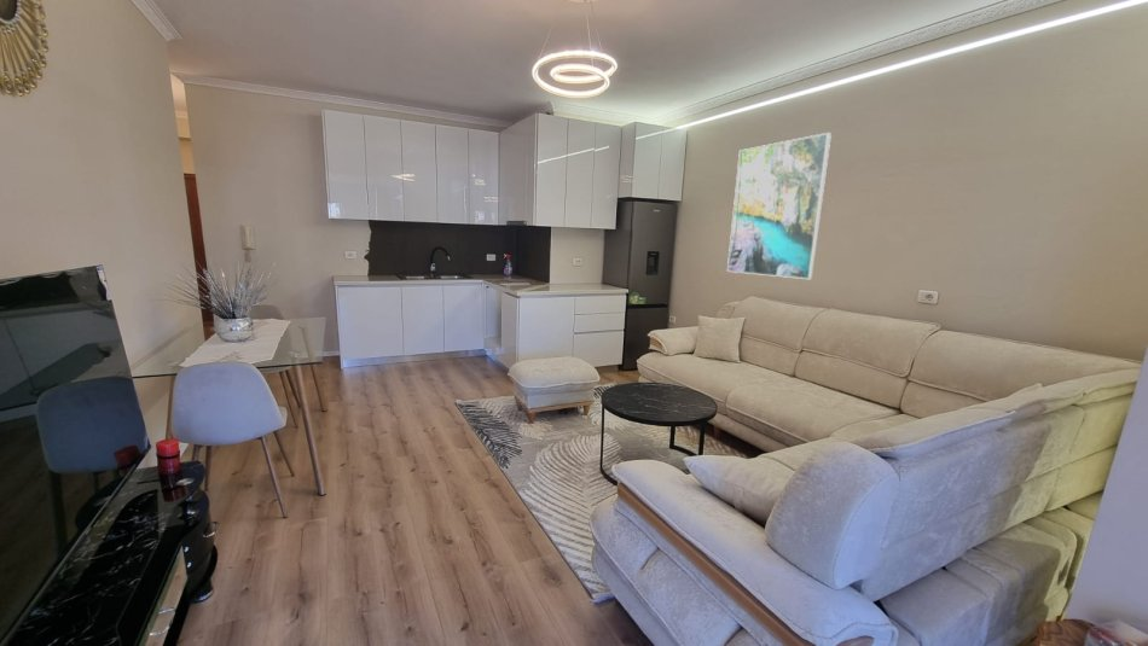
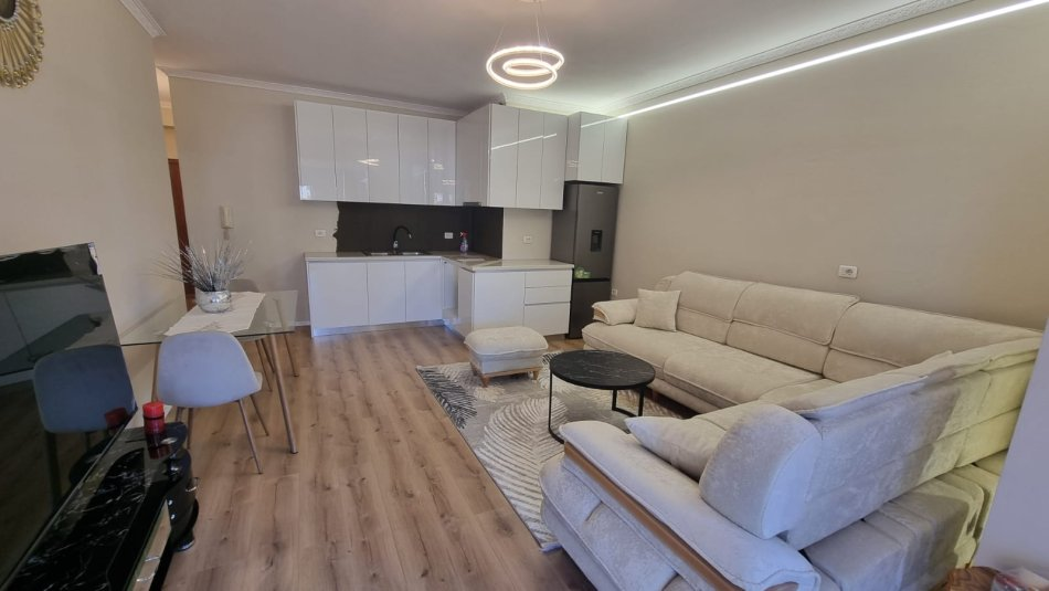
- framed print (772, 210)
